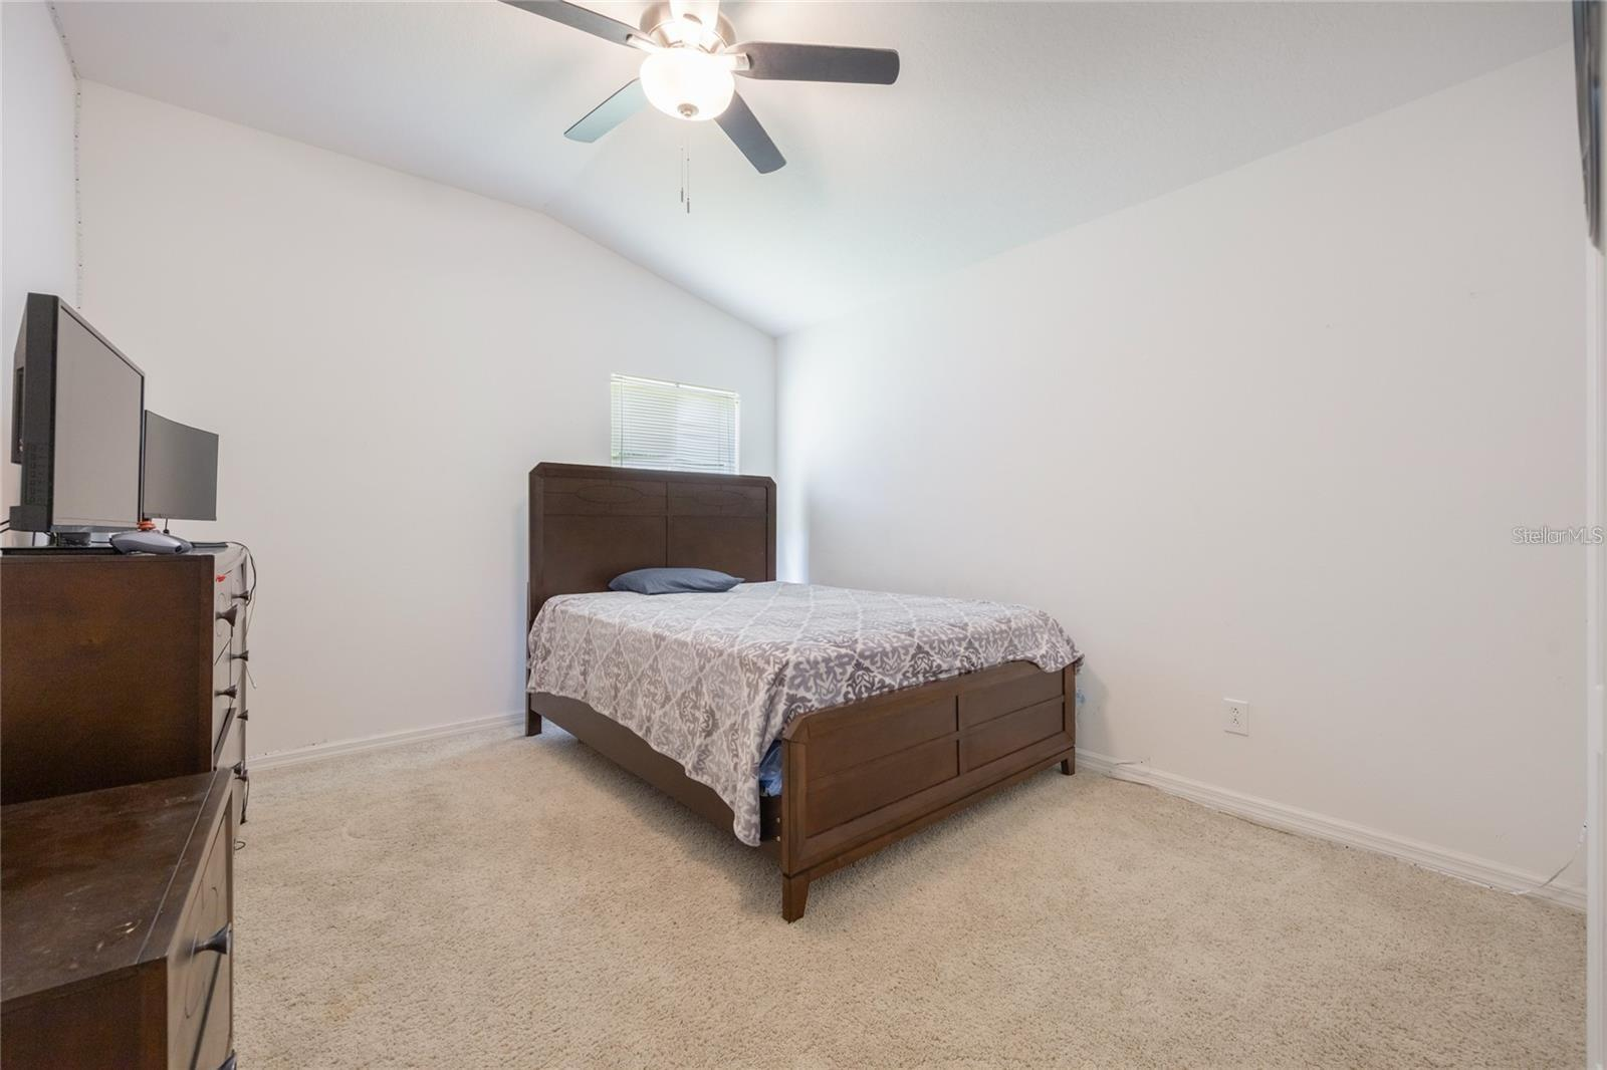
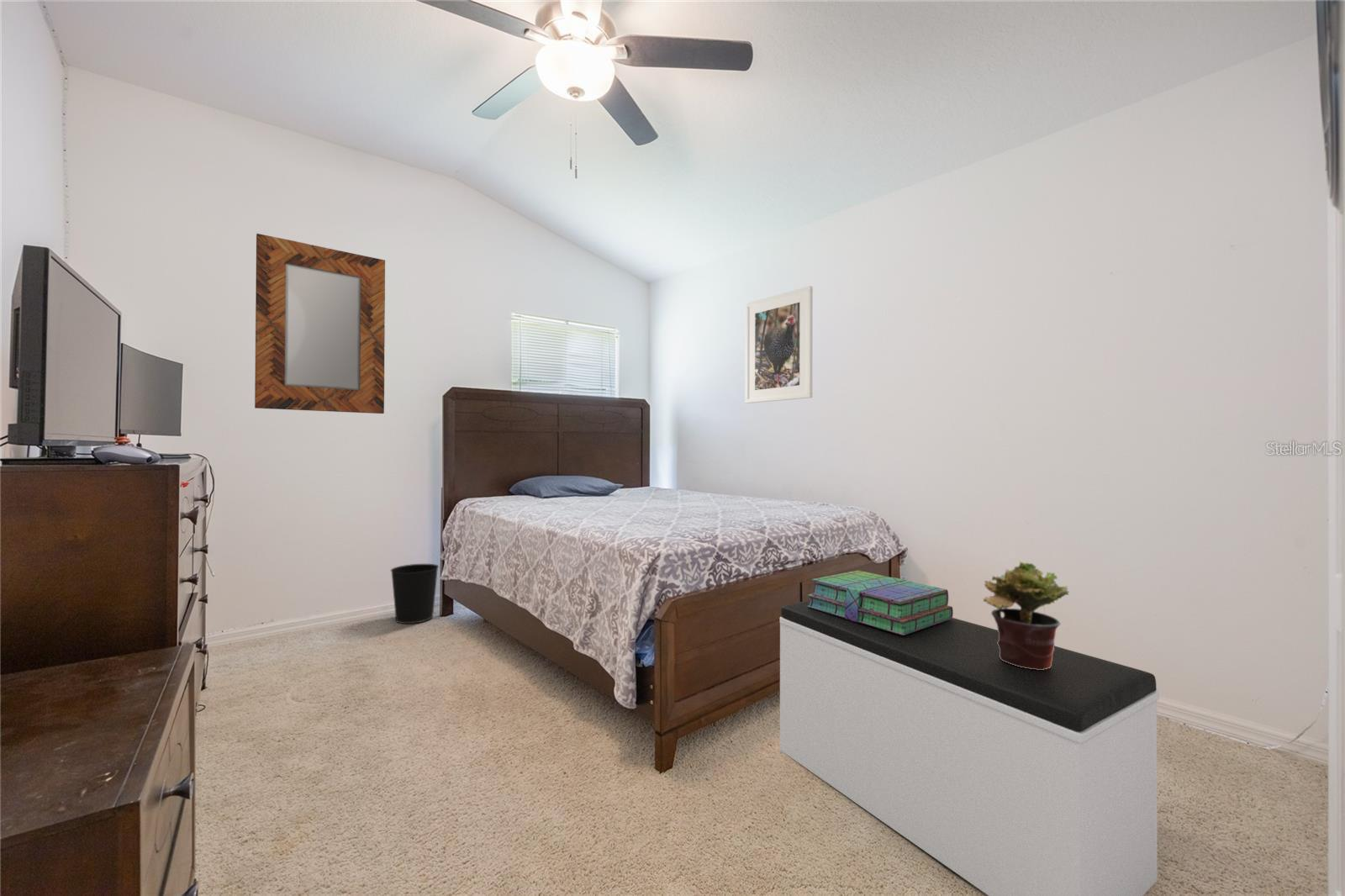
+ home mirror (324, 329)
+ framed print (777, 348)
+ potted plant (1025, 609)
+ bench (935, 717)
+ wastebasket (414, 593)
+ stack of books (877, 598)
